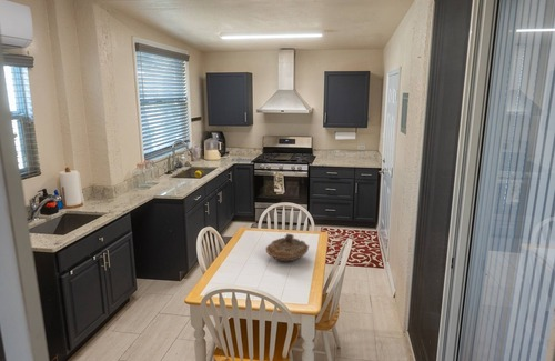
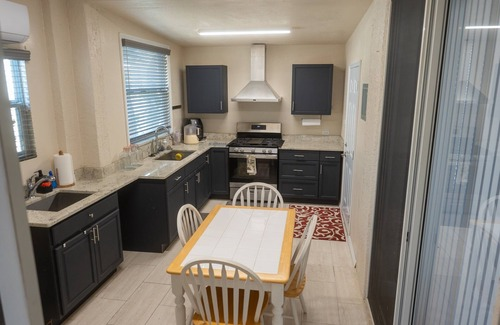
- decorative bowl (286, 245)
